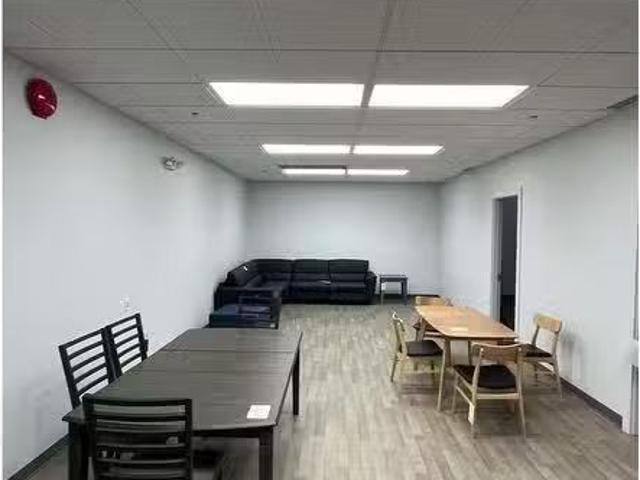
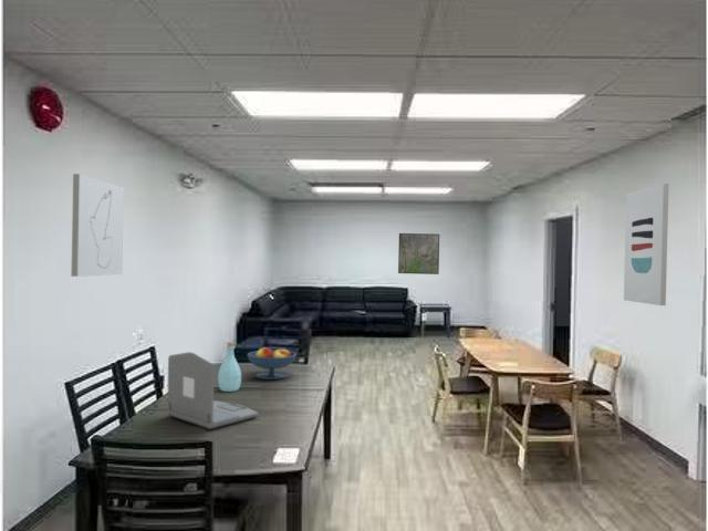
+ wall art (100, 228)
+ bottle (229, 365)
+ wall art (644, 246)
+ fruit bowl (271, 361)
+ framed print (418, 253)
+ laptop (212, 383)
